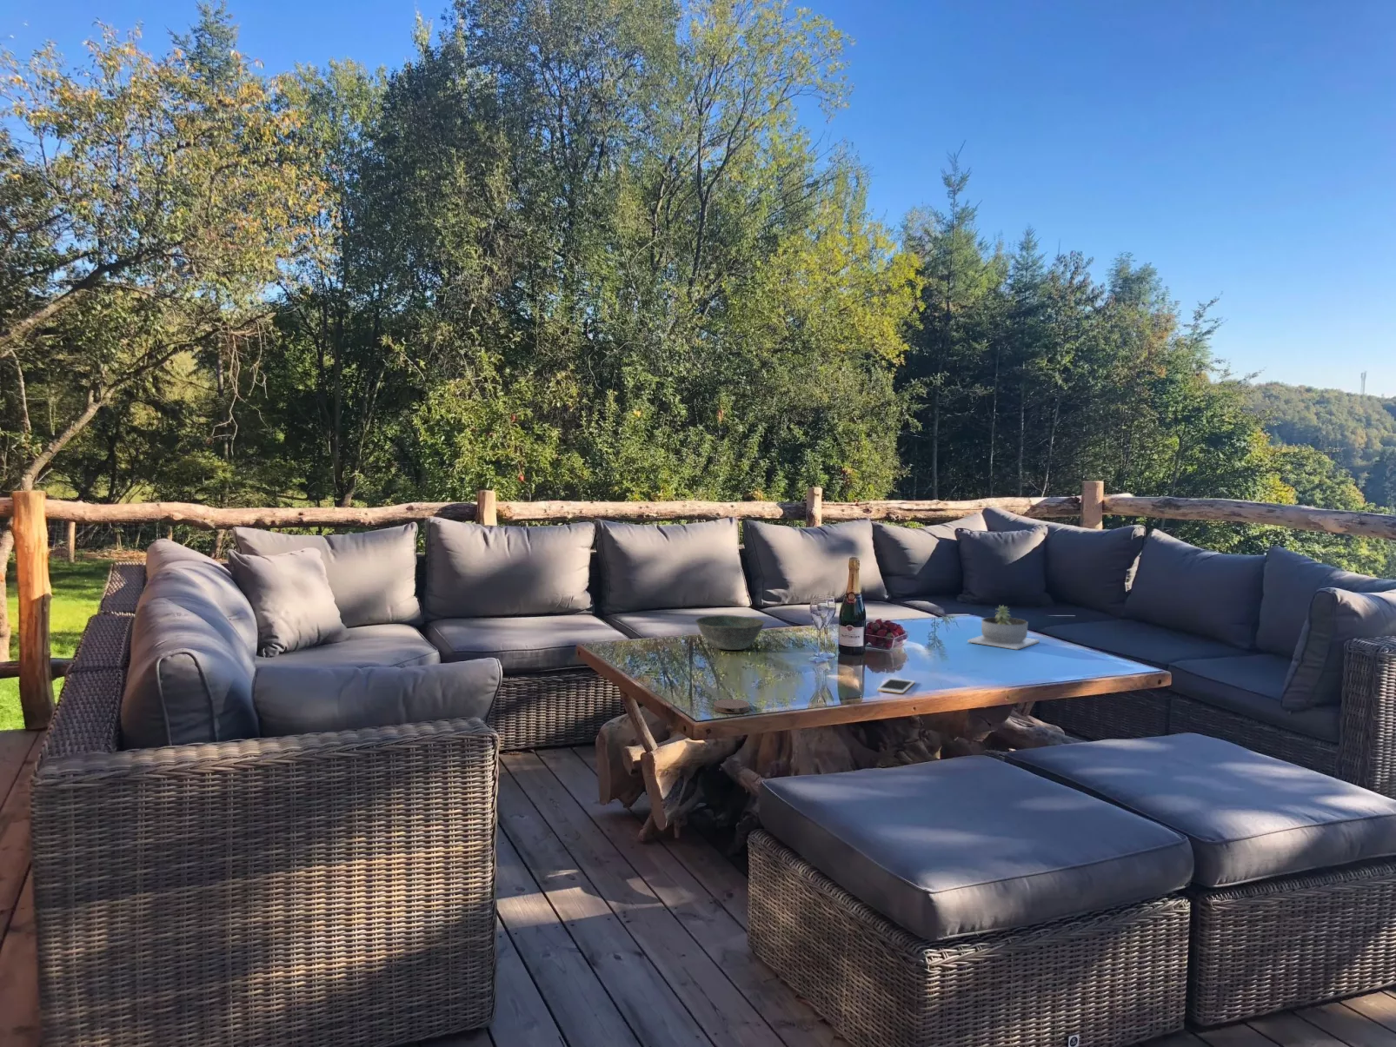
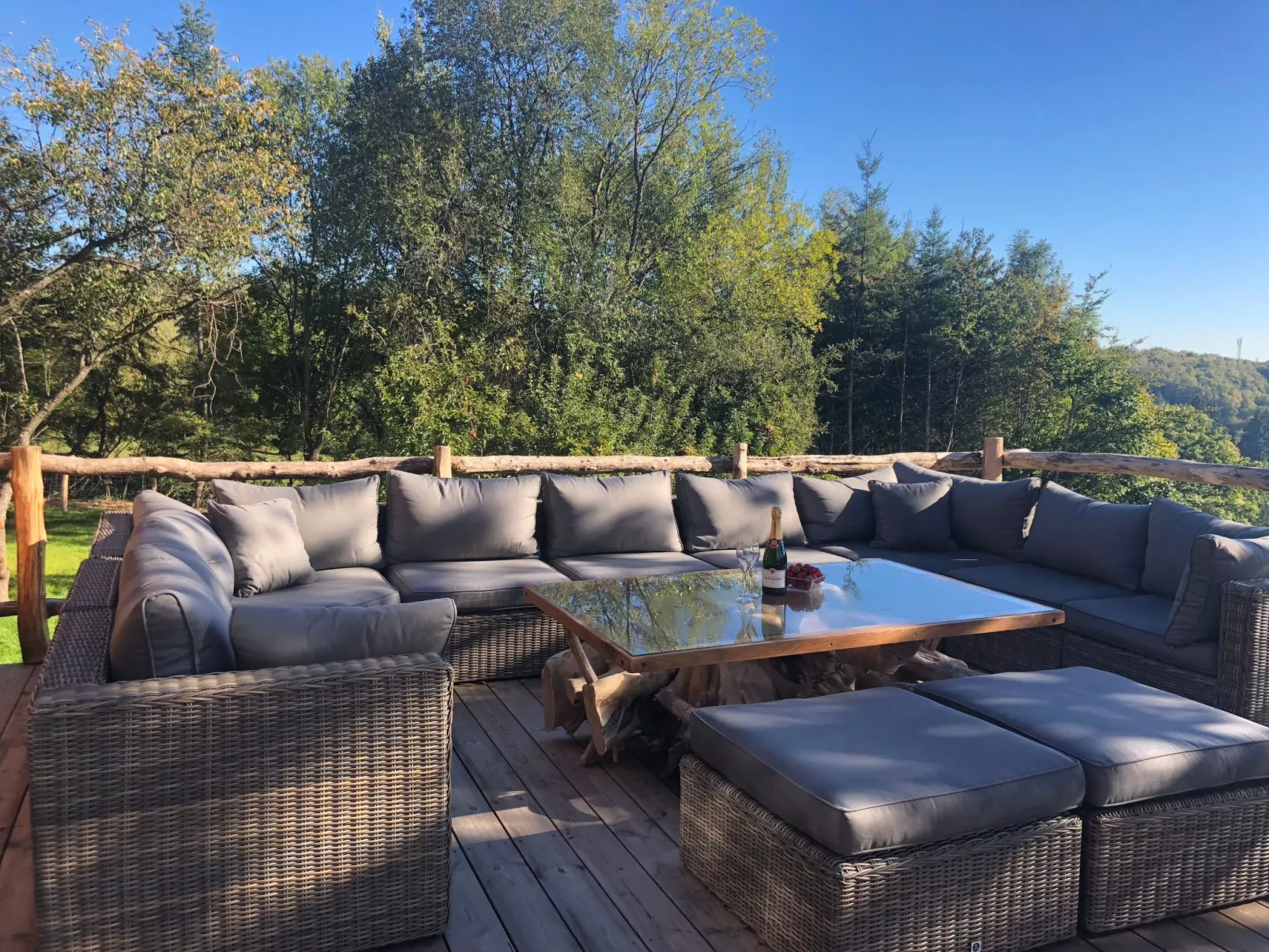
- succulent planter (1004, 622)
- cell phone (897, 685)
- bowl (729, 633)
- coaster (732, 706)
